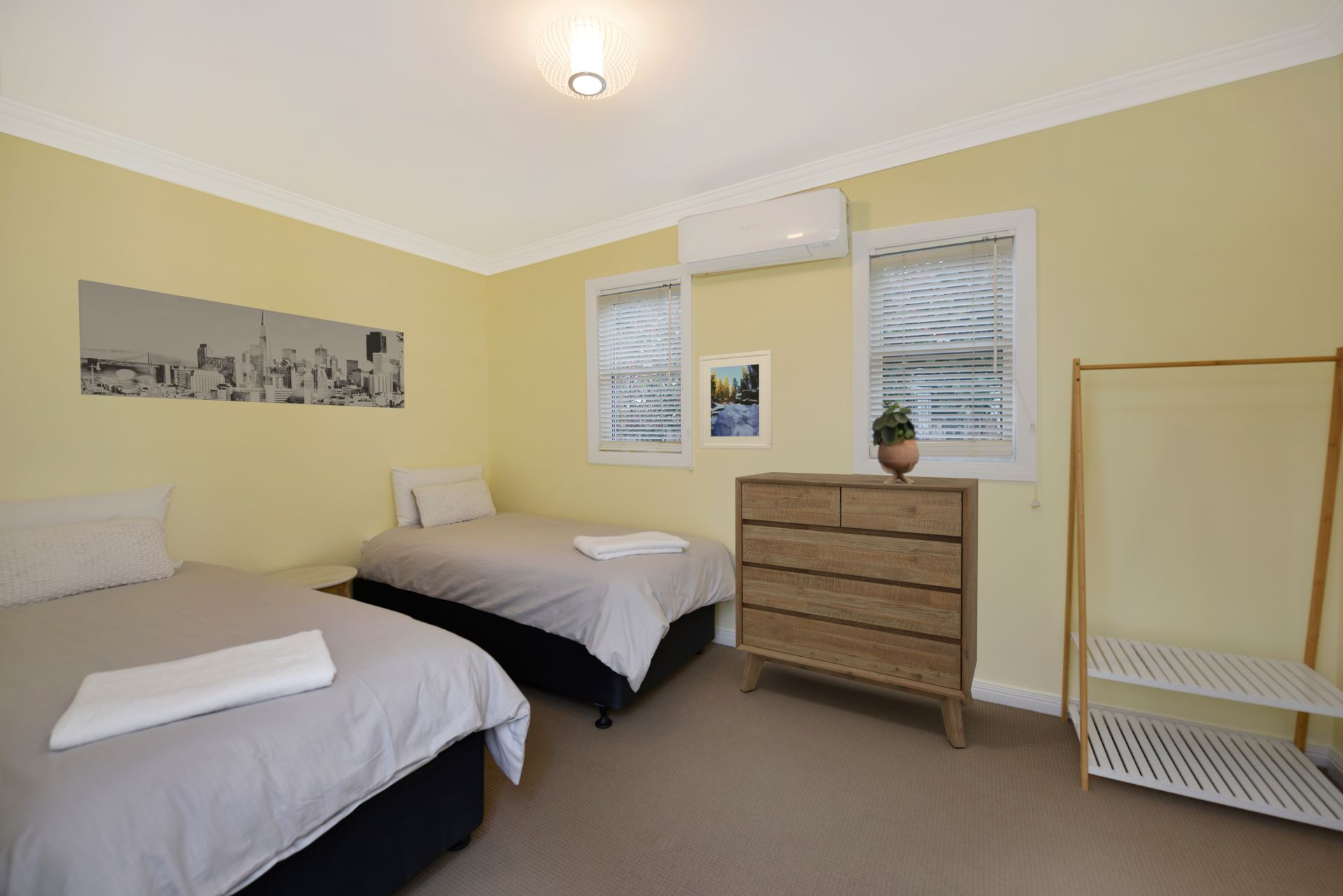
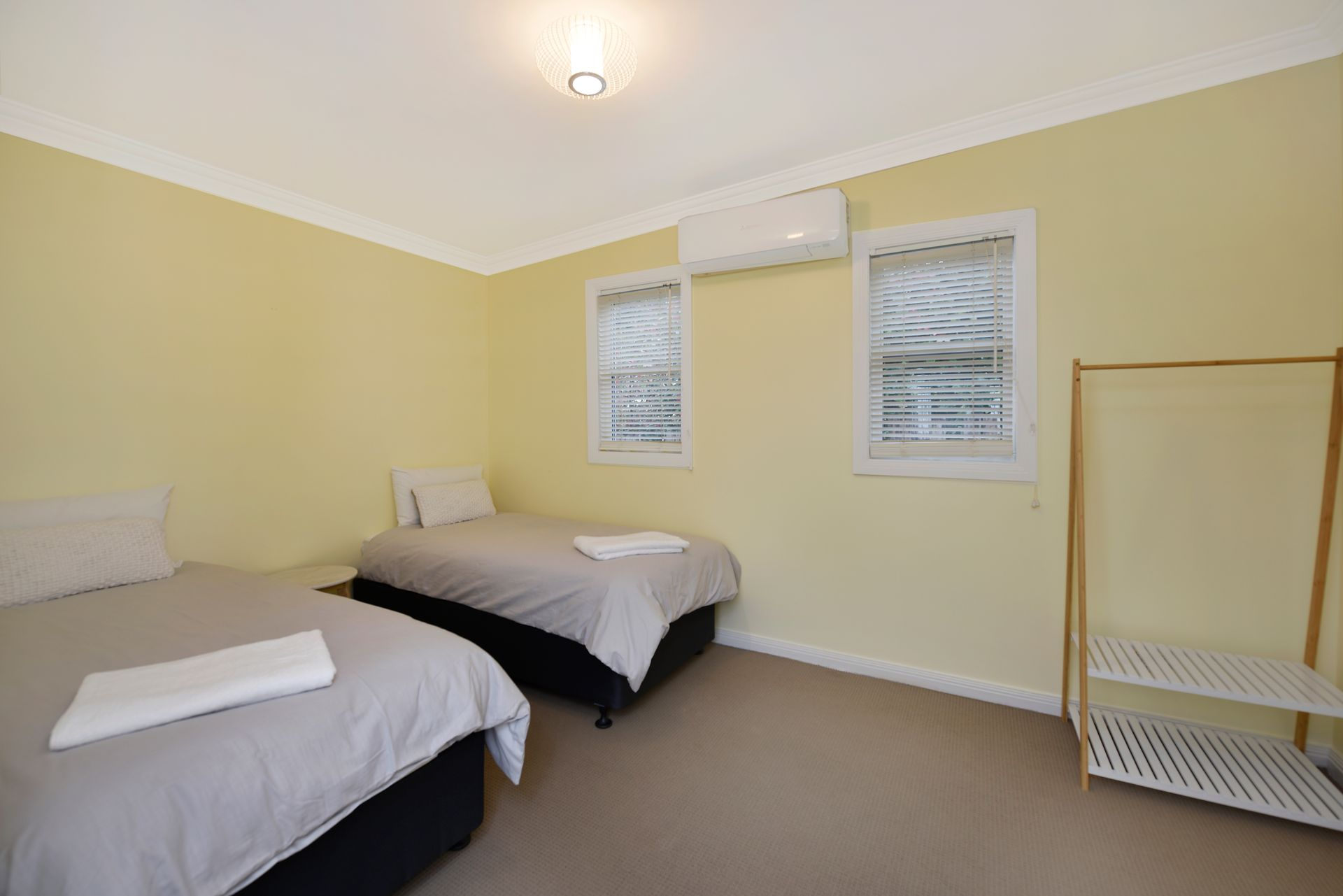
- dresser (853, 588)
- potted plant (894, 440)
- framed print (734, 401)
- wall art (274, 357)
